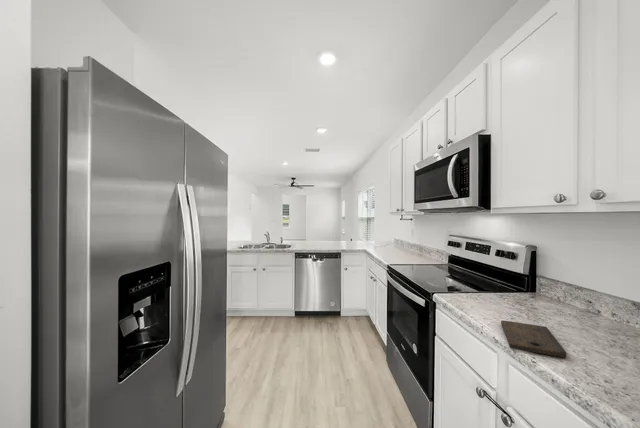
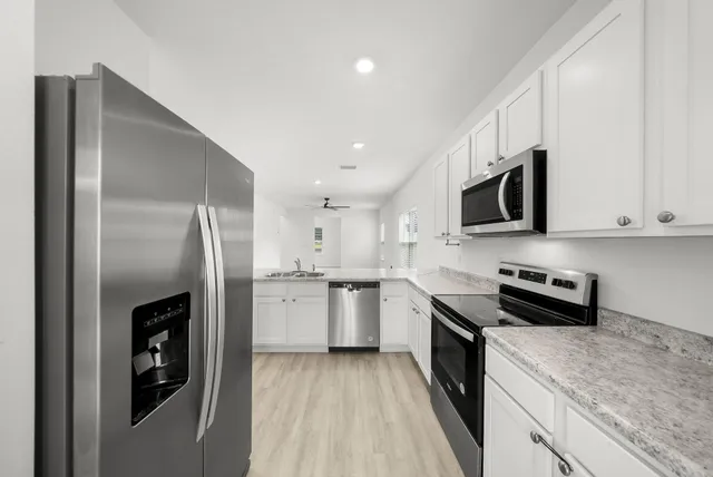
- cutting board (529, 336)
